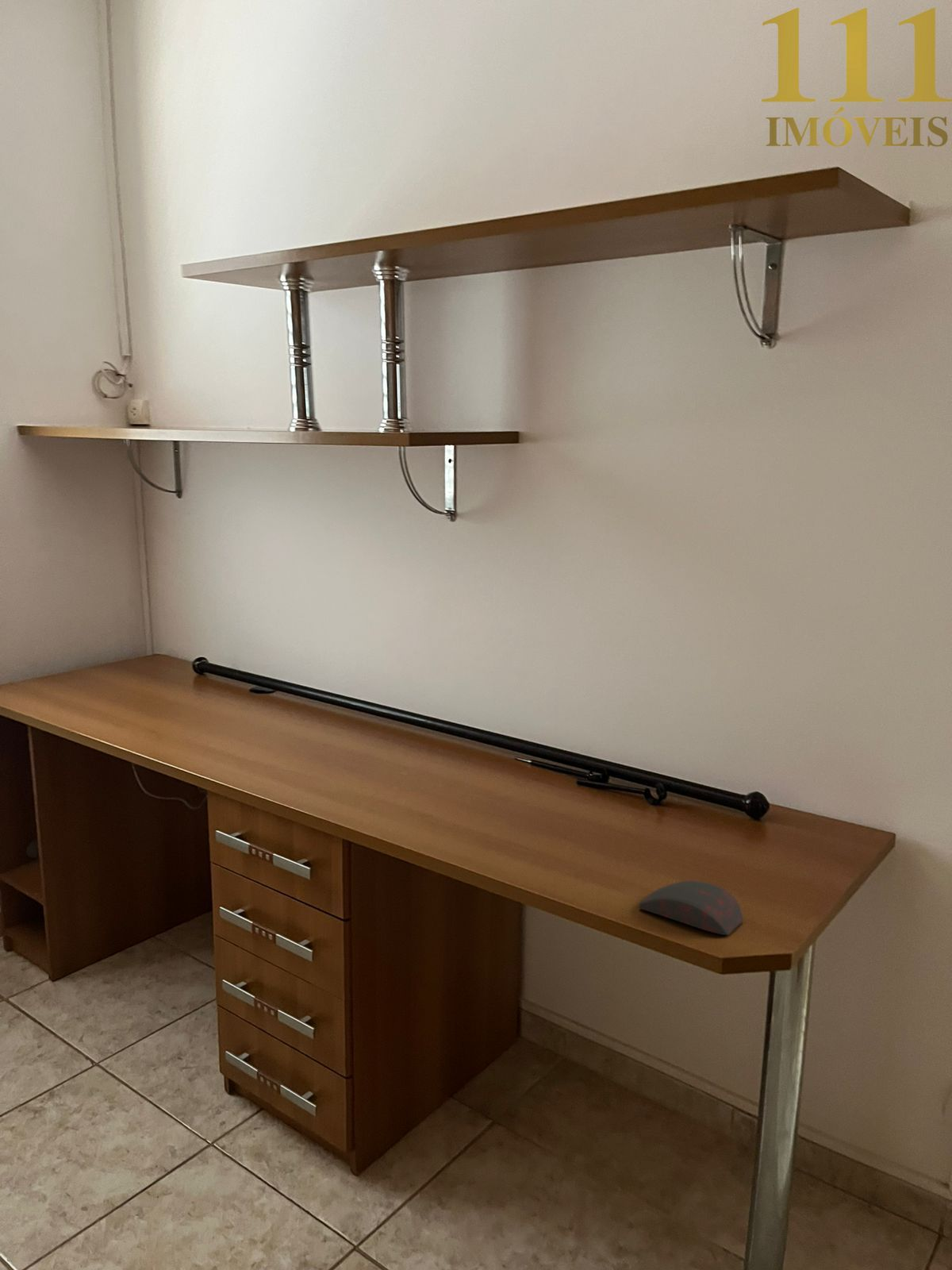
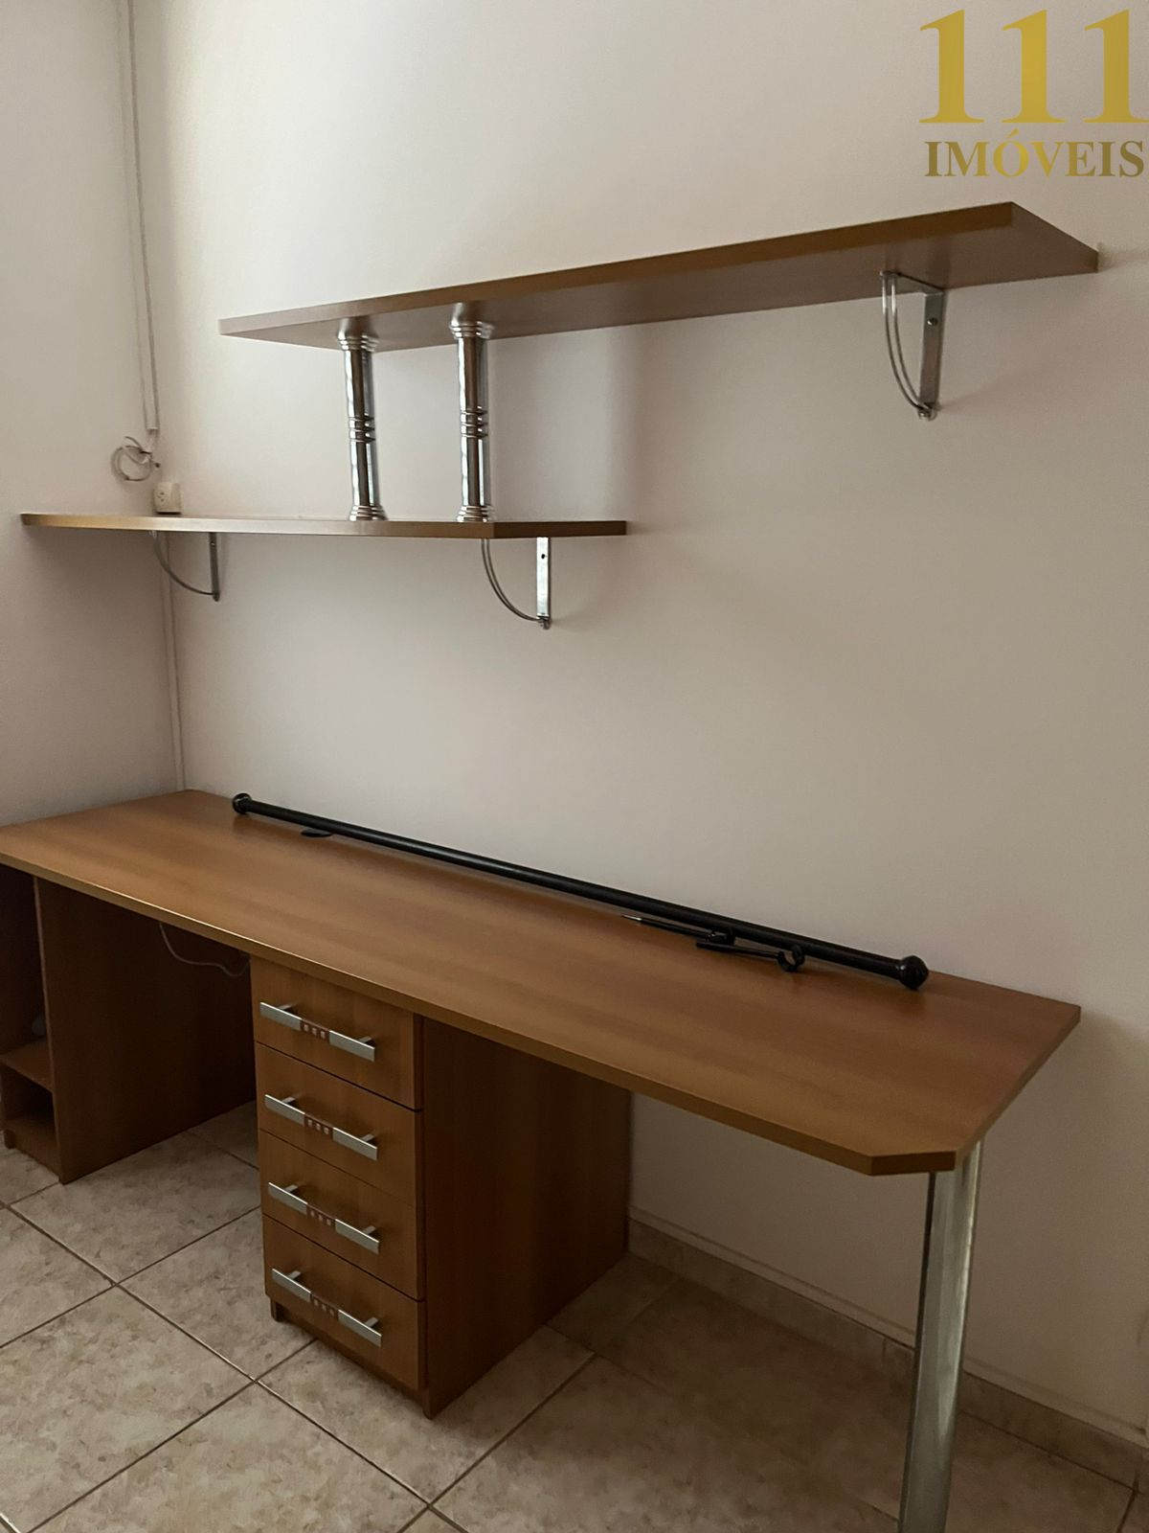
- computer mouse (691, 901)
